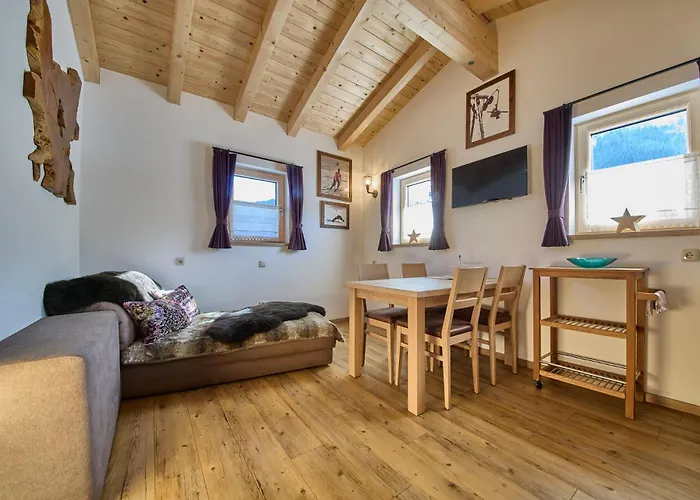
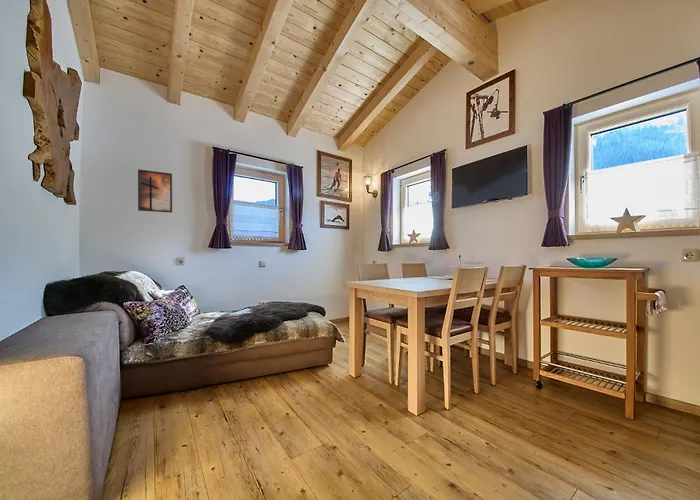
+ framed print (155, 191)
